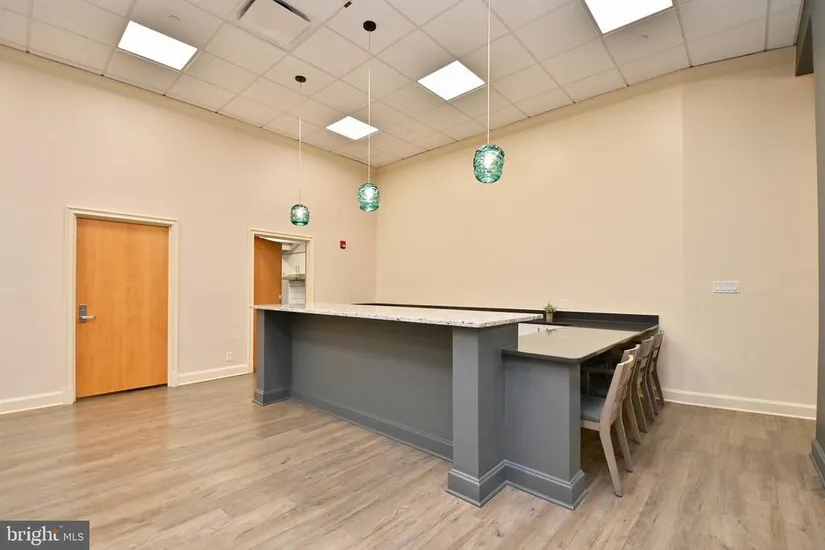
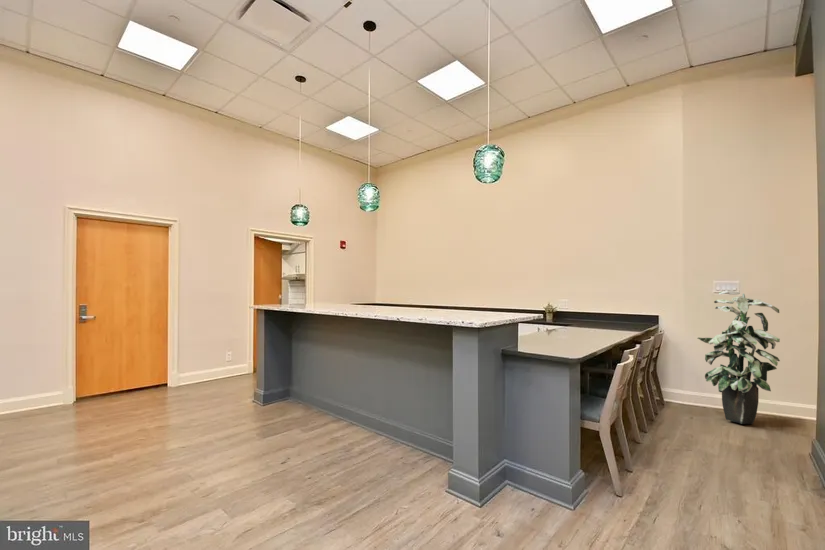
+ indoor plant (736, 355)
